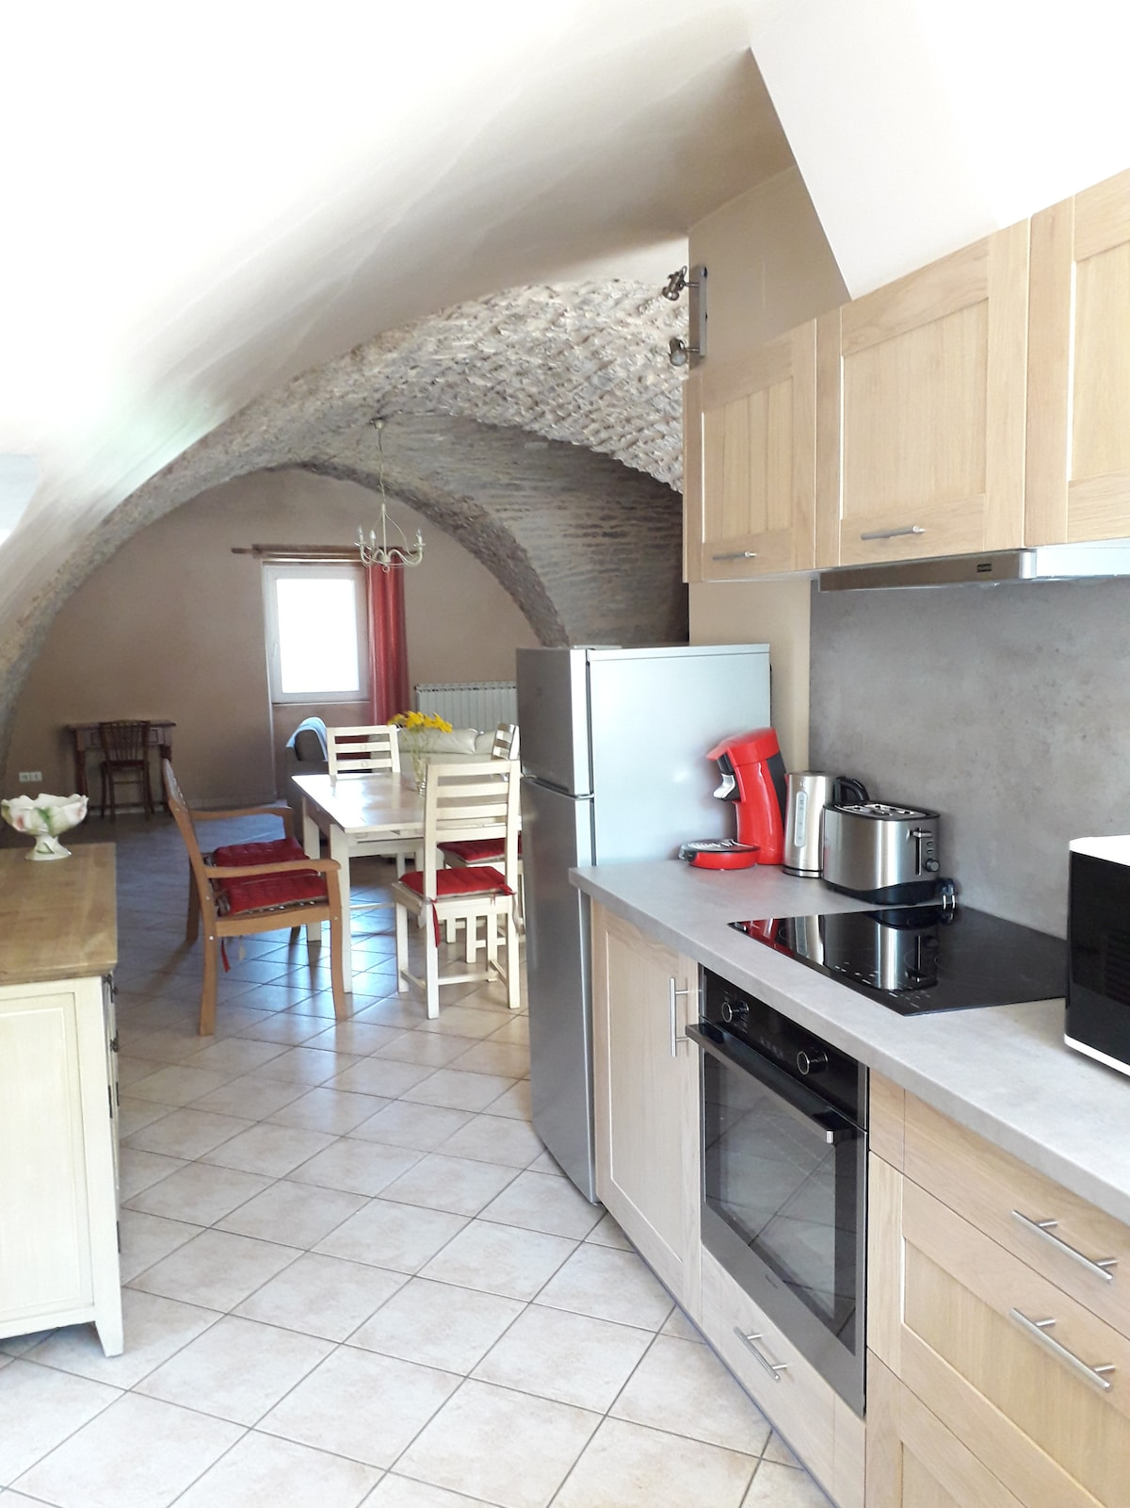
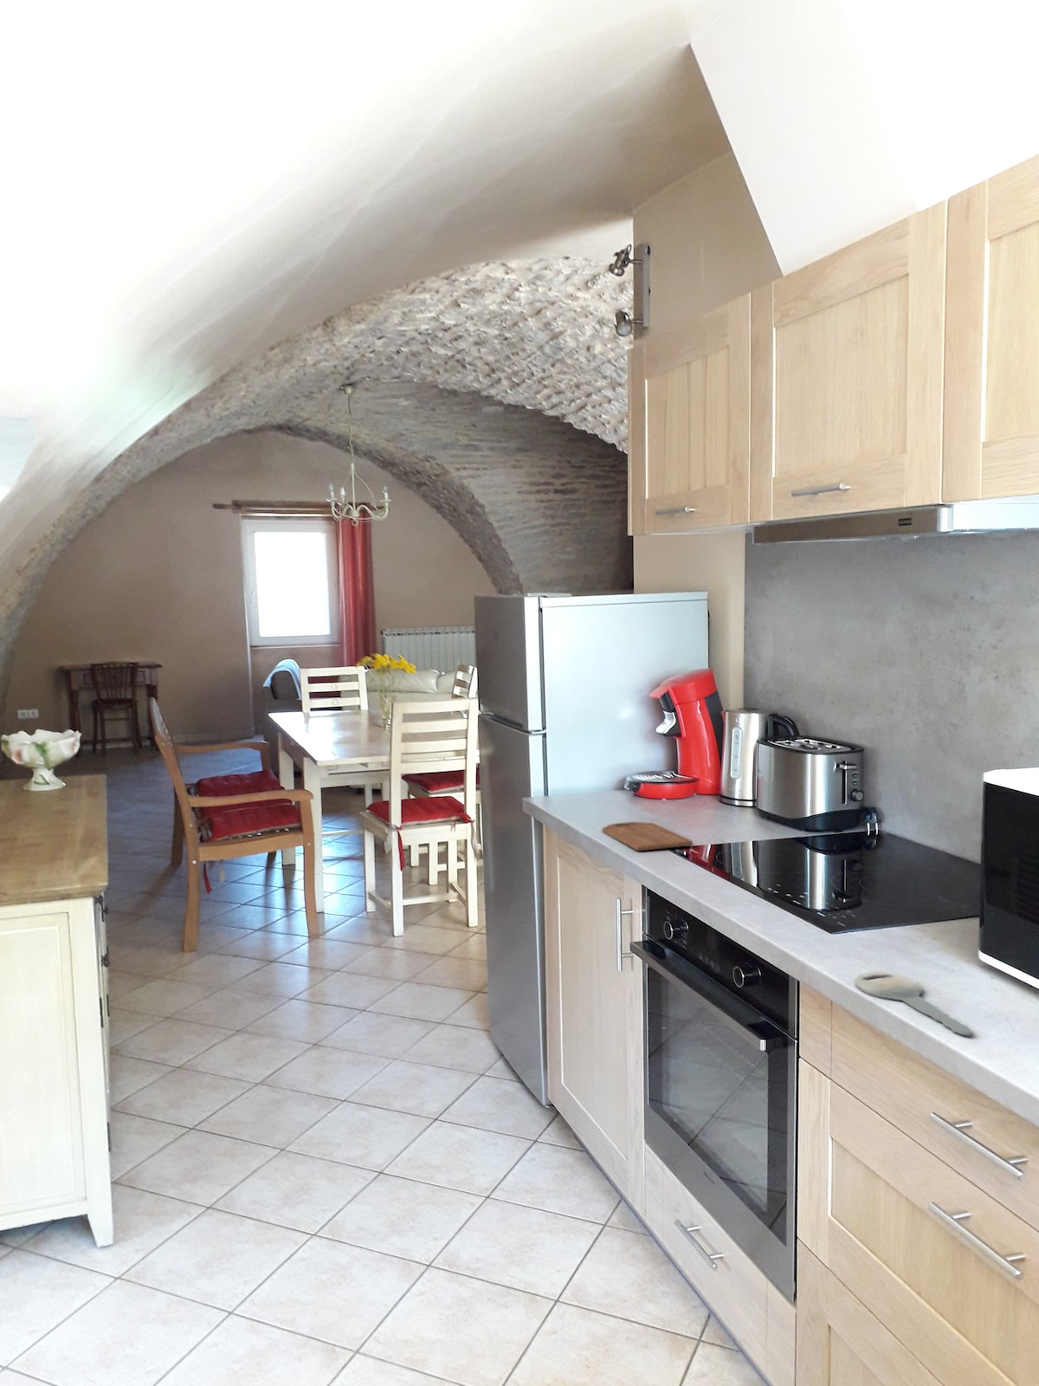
+ cutting board (643, 834)
+ key (915, 1002)
